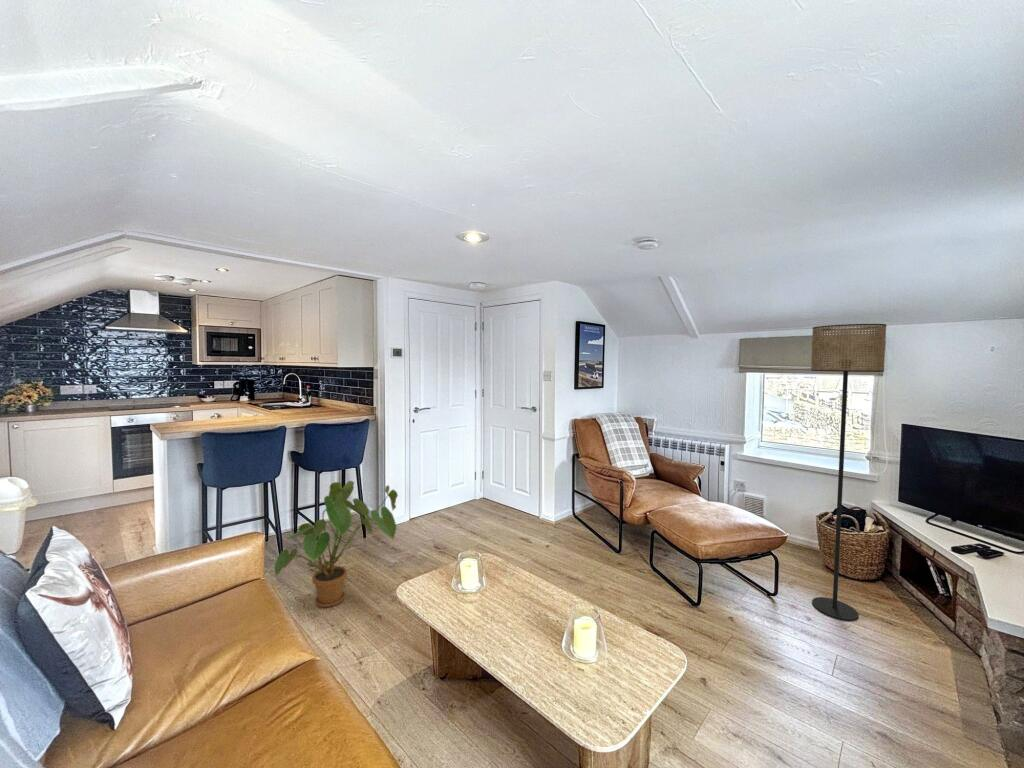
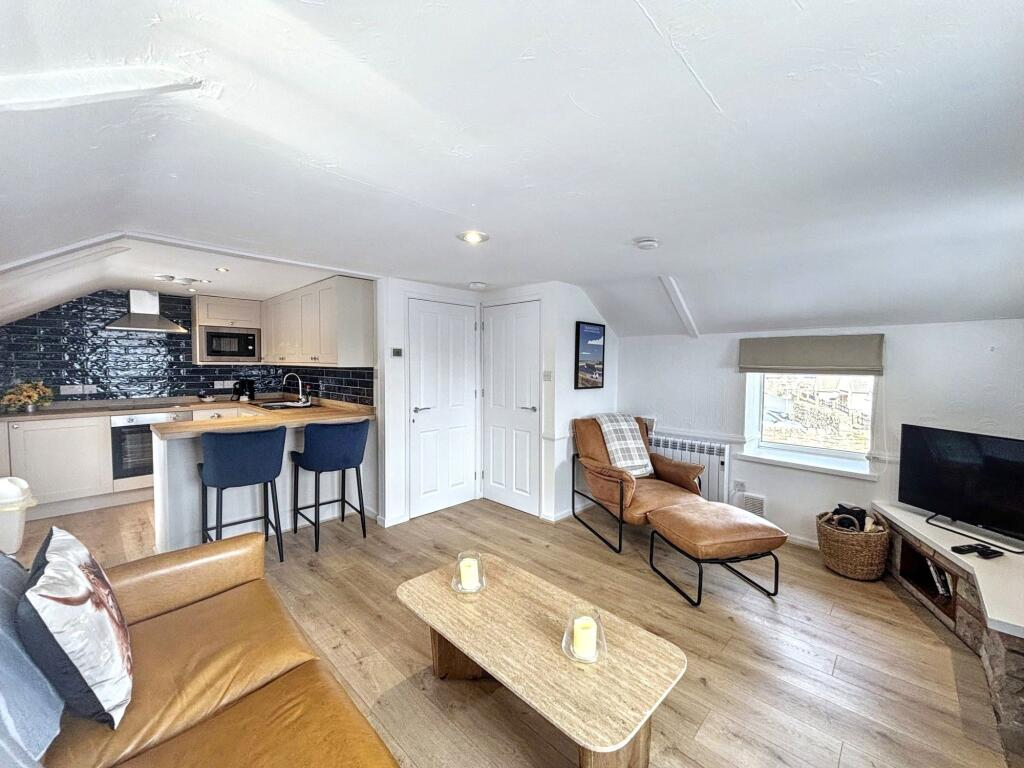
- house plant (340, 540)
- floor lamp (841, 470)
